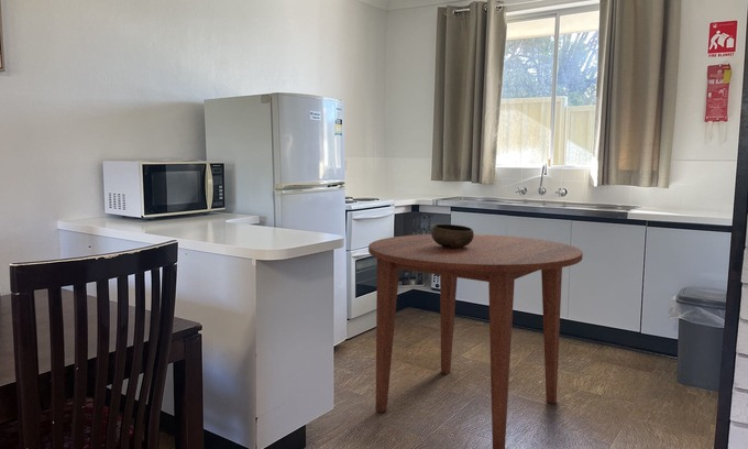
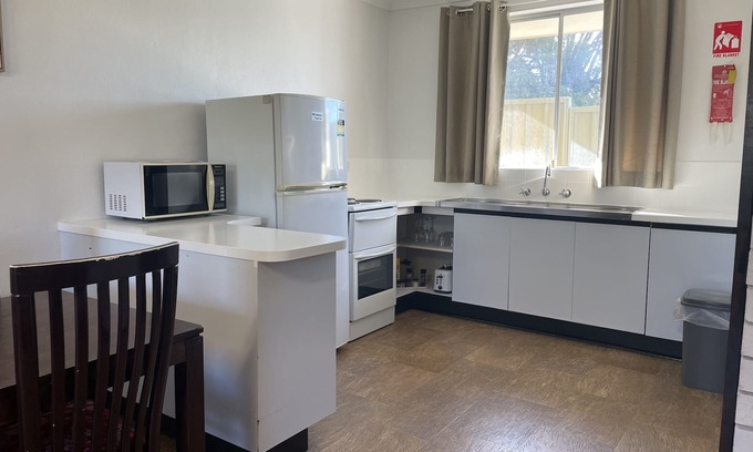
- bowl (452, 236)
- dining table (453, 324)
